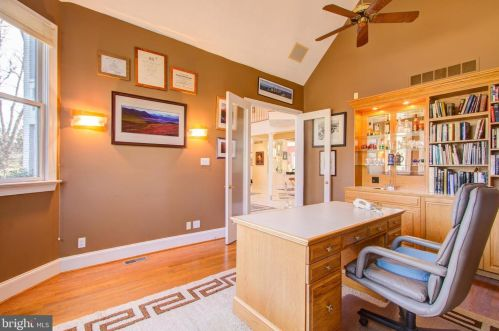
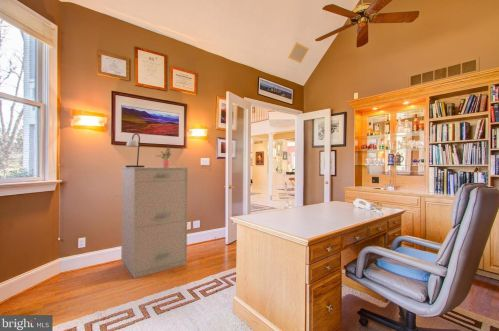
+ potted plant (163, 156)
+ filing cabinet (154, 214)
+ table lamp (138, 150)
